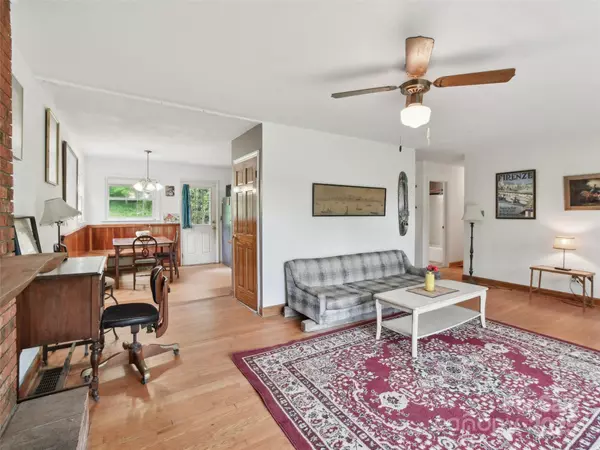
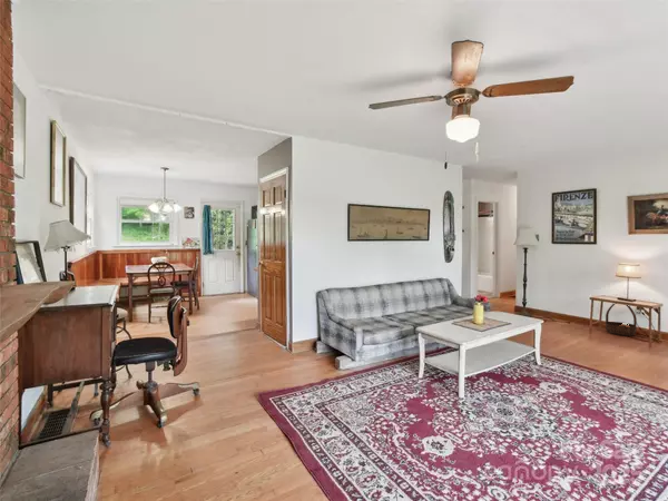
+ basket (619, 322)
